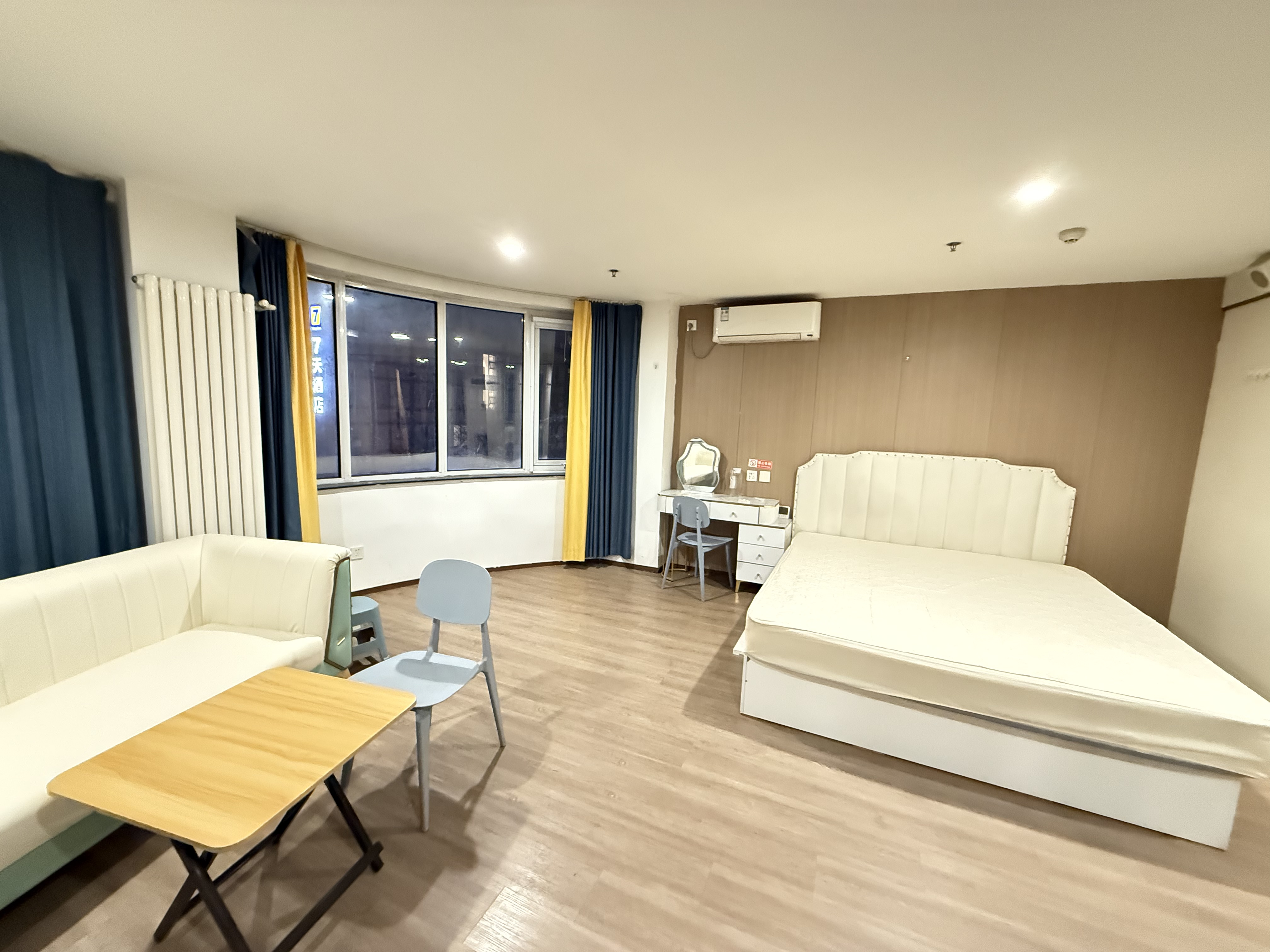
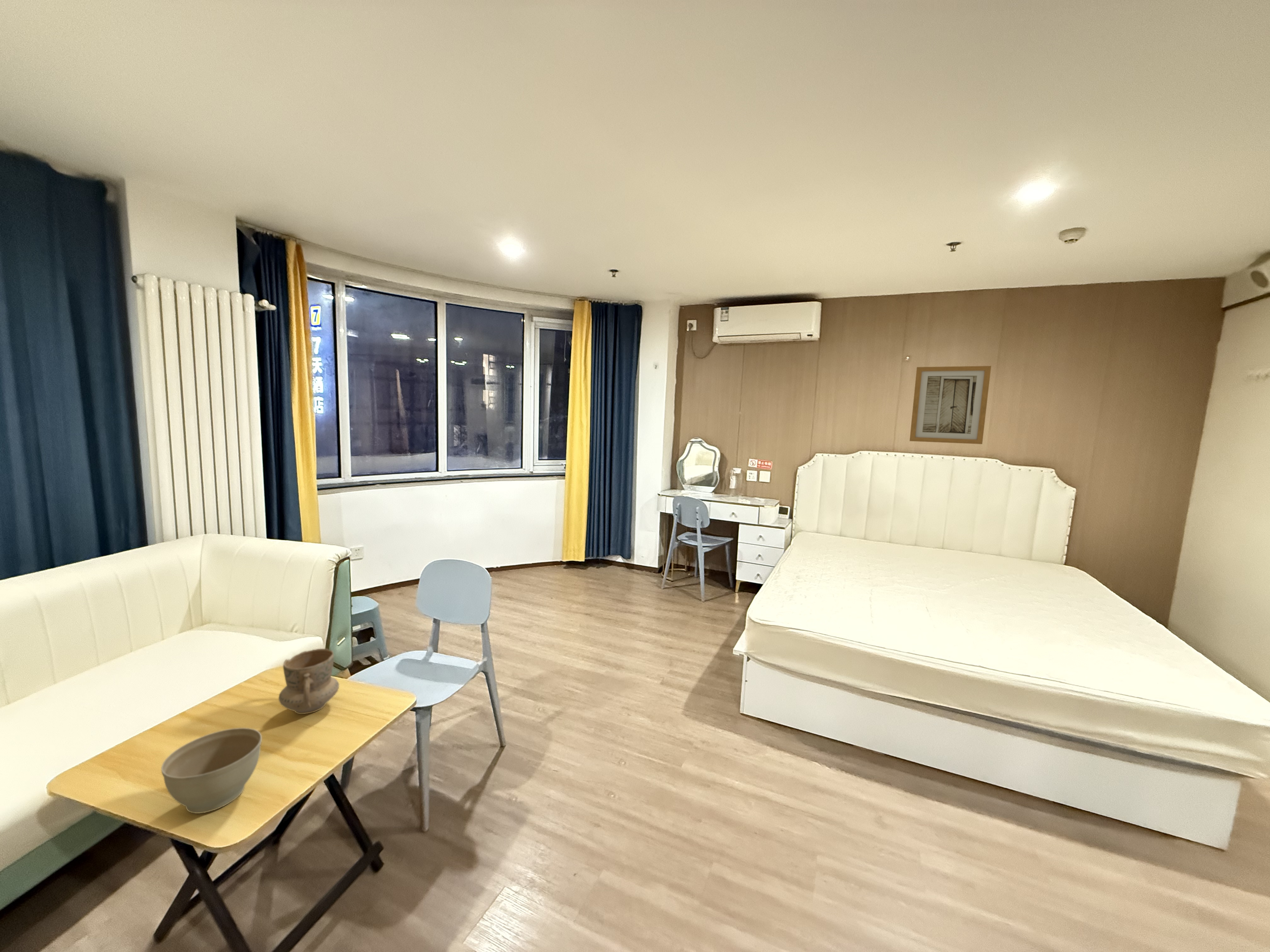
+ wall art (949, 405)
+ planter bowl (215, 774)
+ mug (309, 683)
